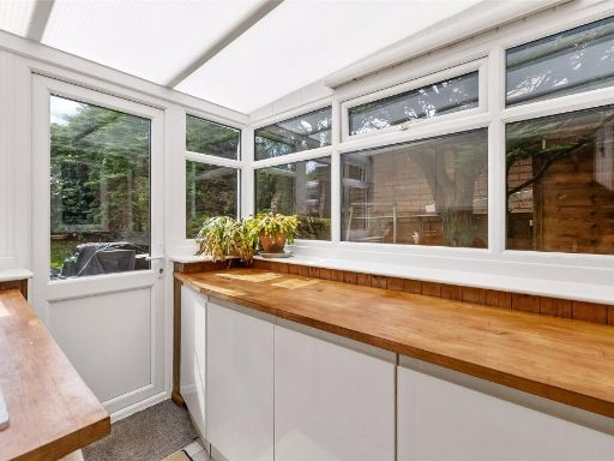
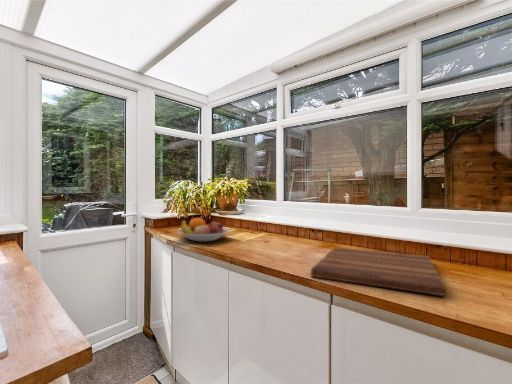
+ cutting board (375, 265)
+ fruit bowl (204, 228)
